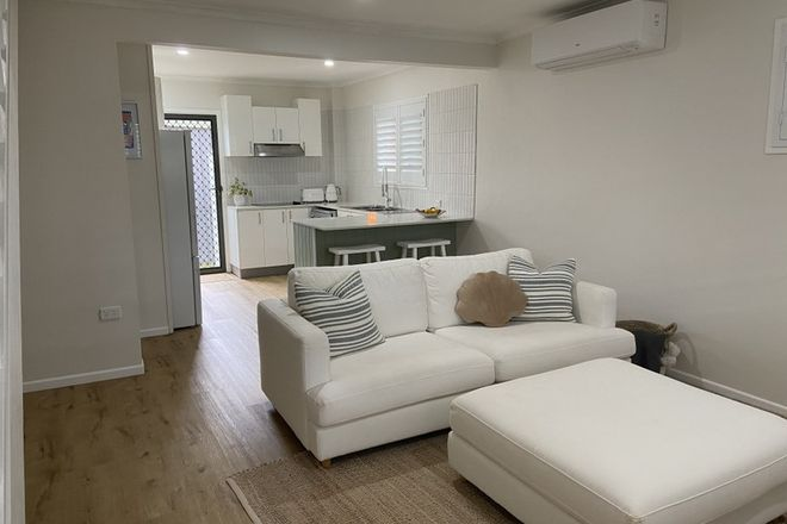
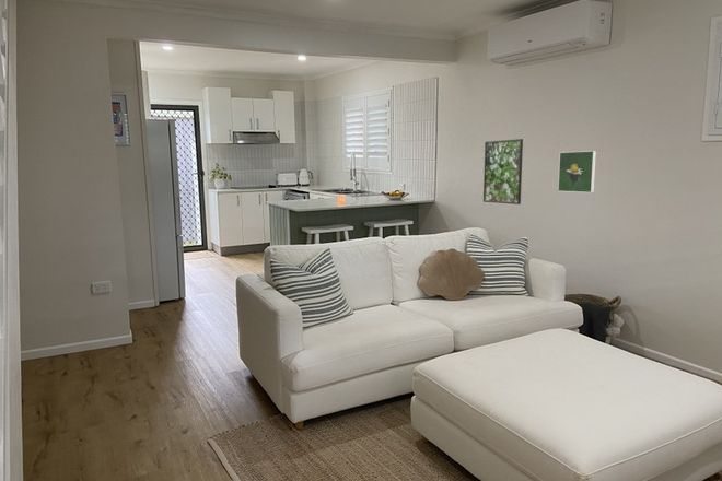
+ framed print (575, 172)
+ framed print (502, 172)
